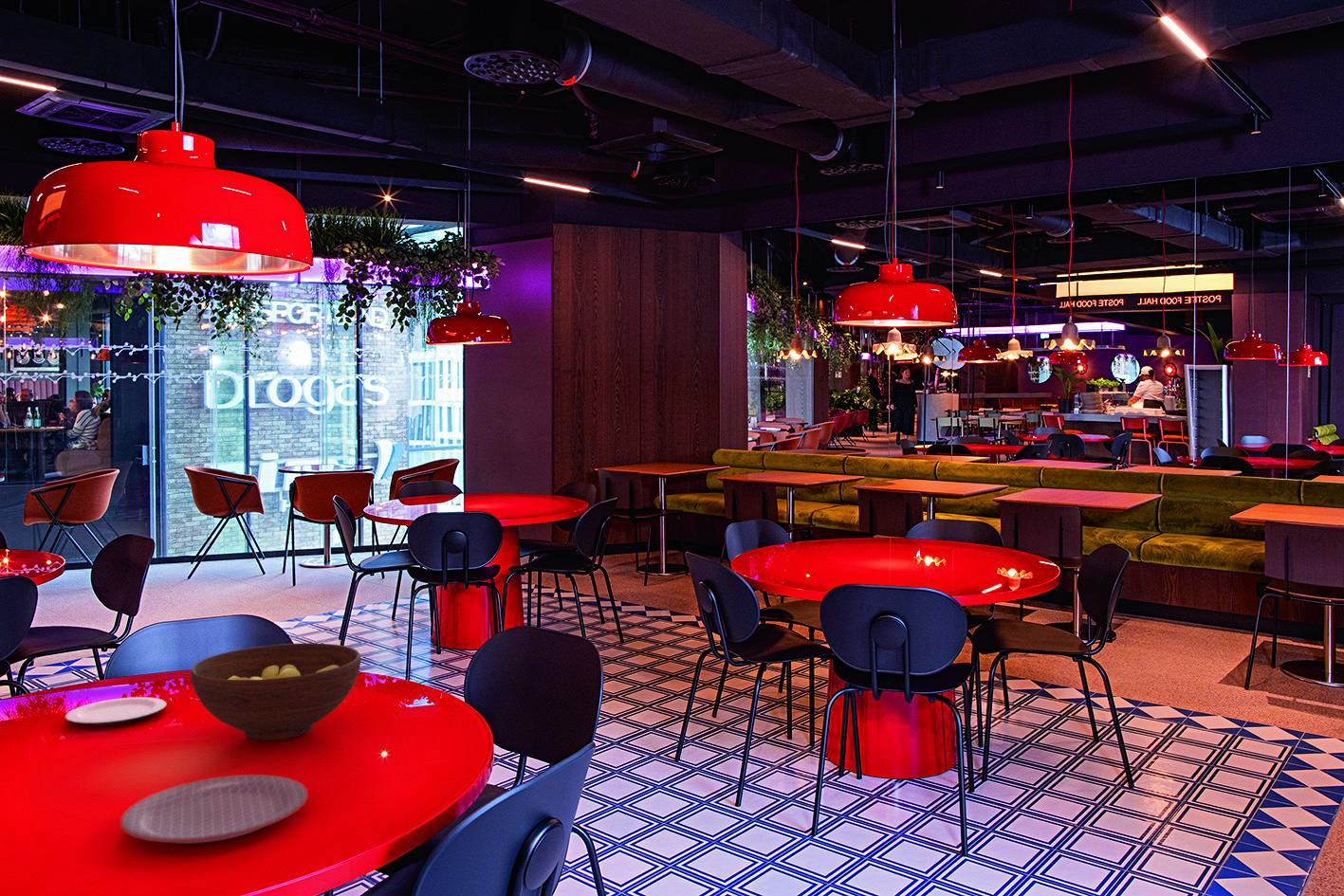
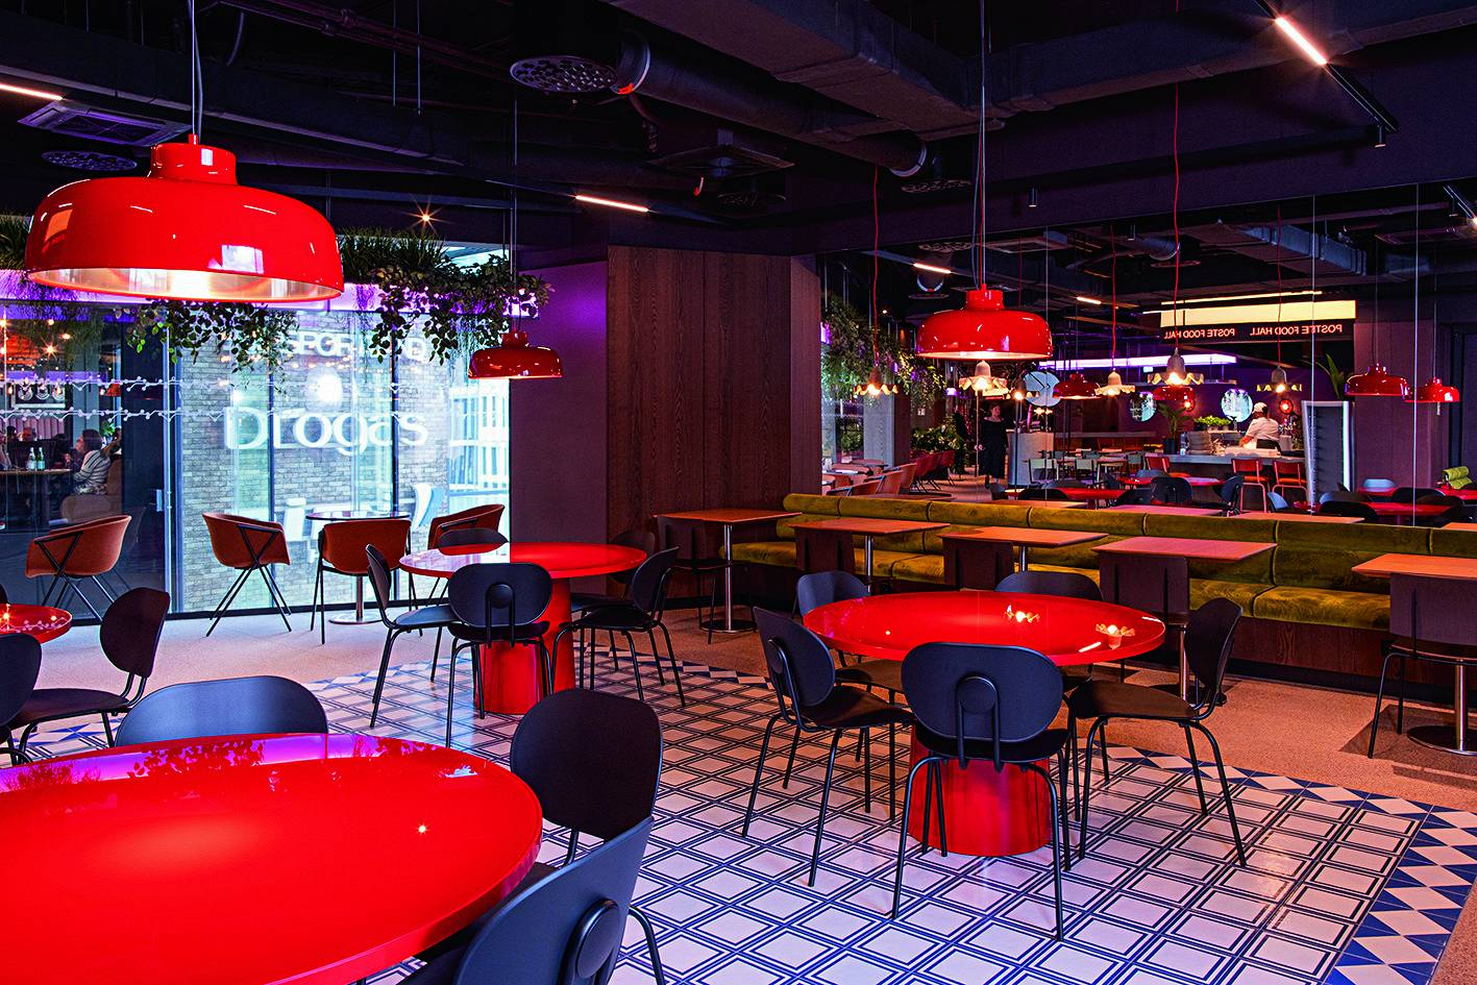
- fruit bowl (278, 696)
- plate (217, 811)
- plate (117, 712)
